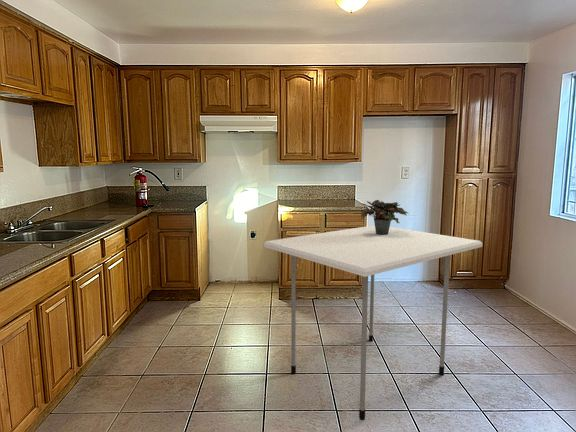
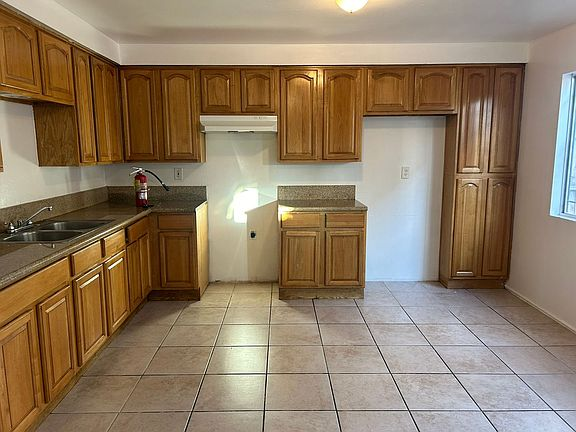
- dining table (371, 308)
- potted plant (383, 217)
